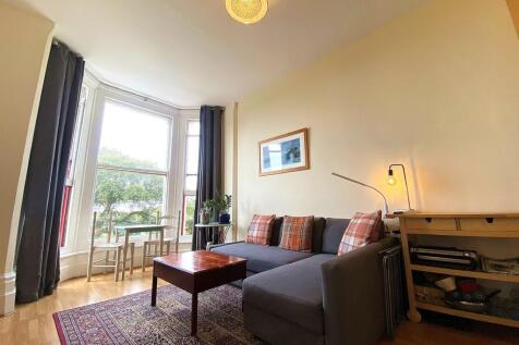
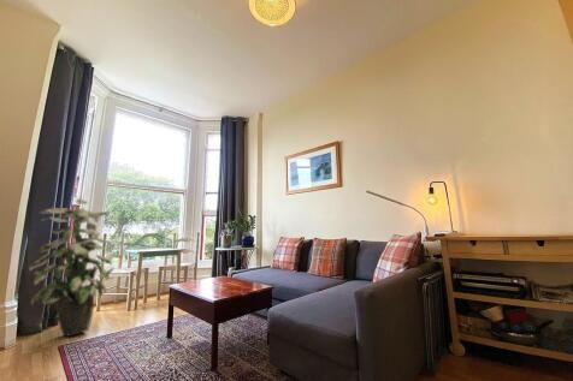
+ indoor plant (73, 264)
